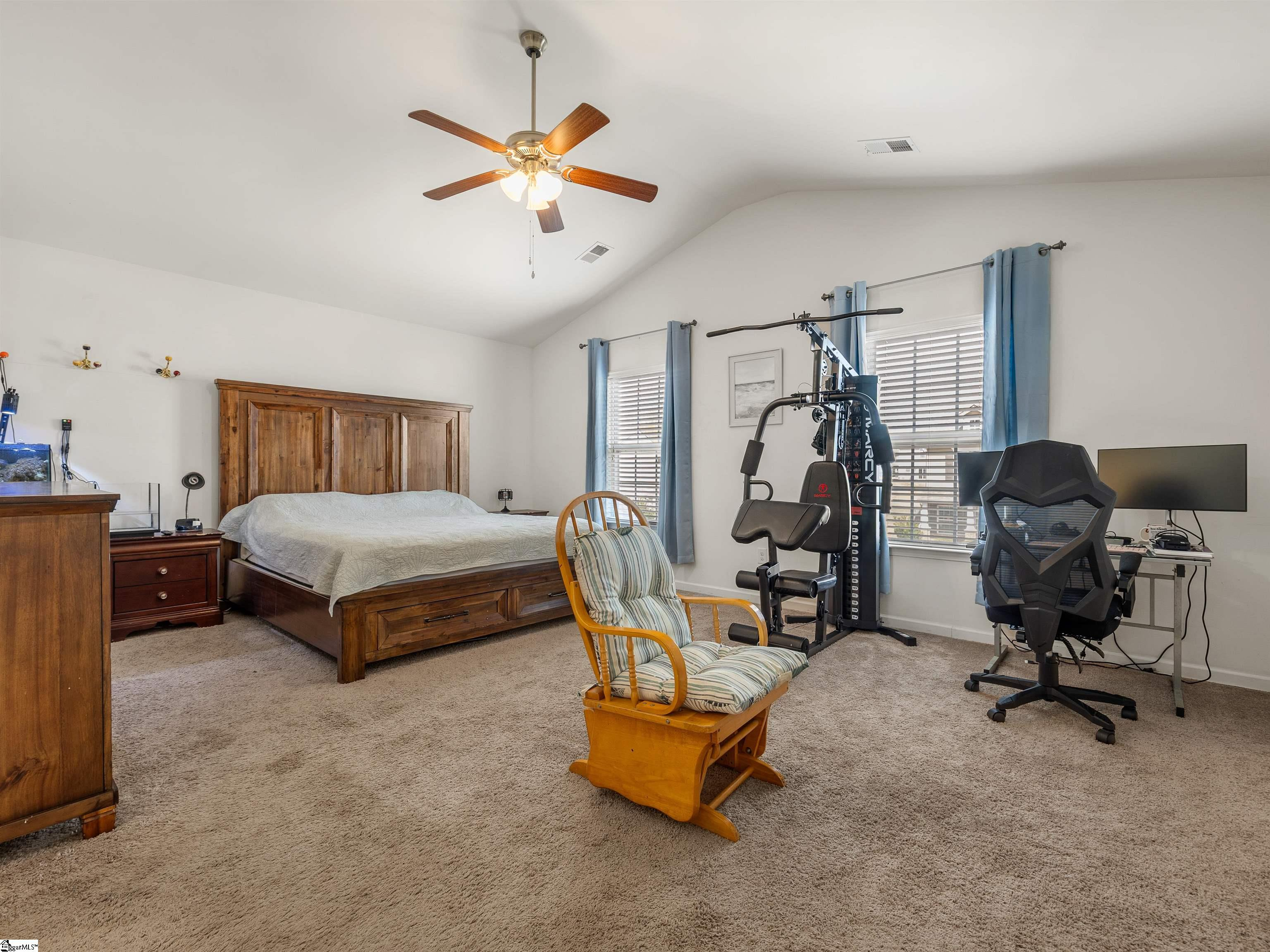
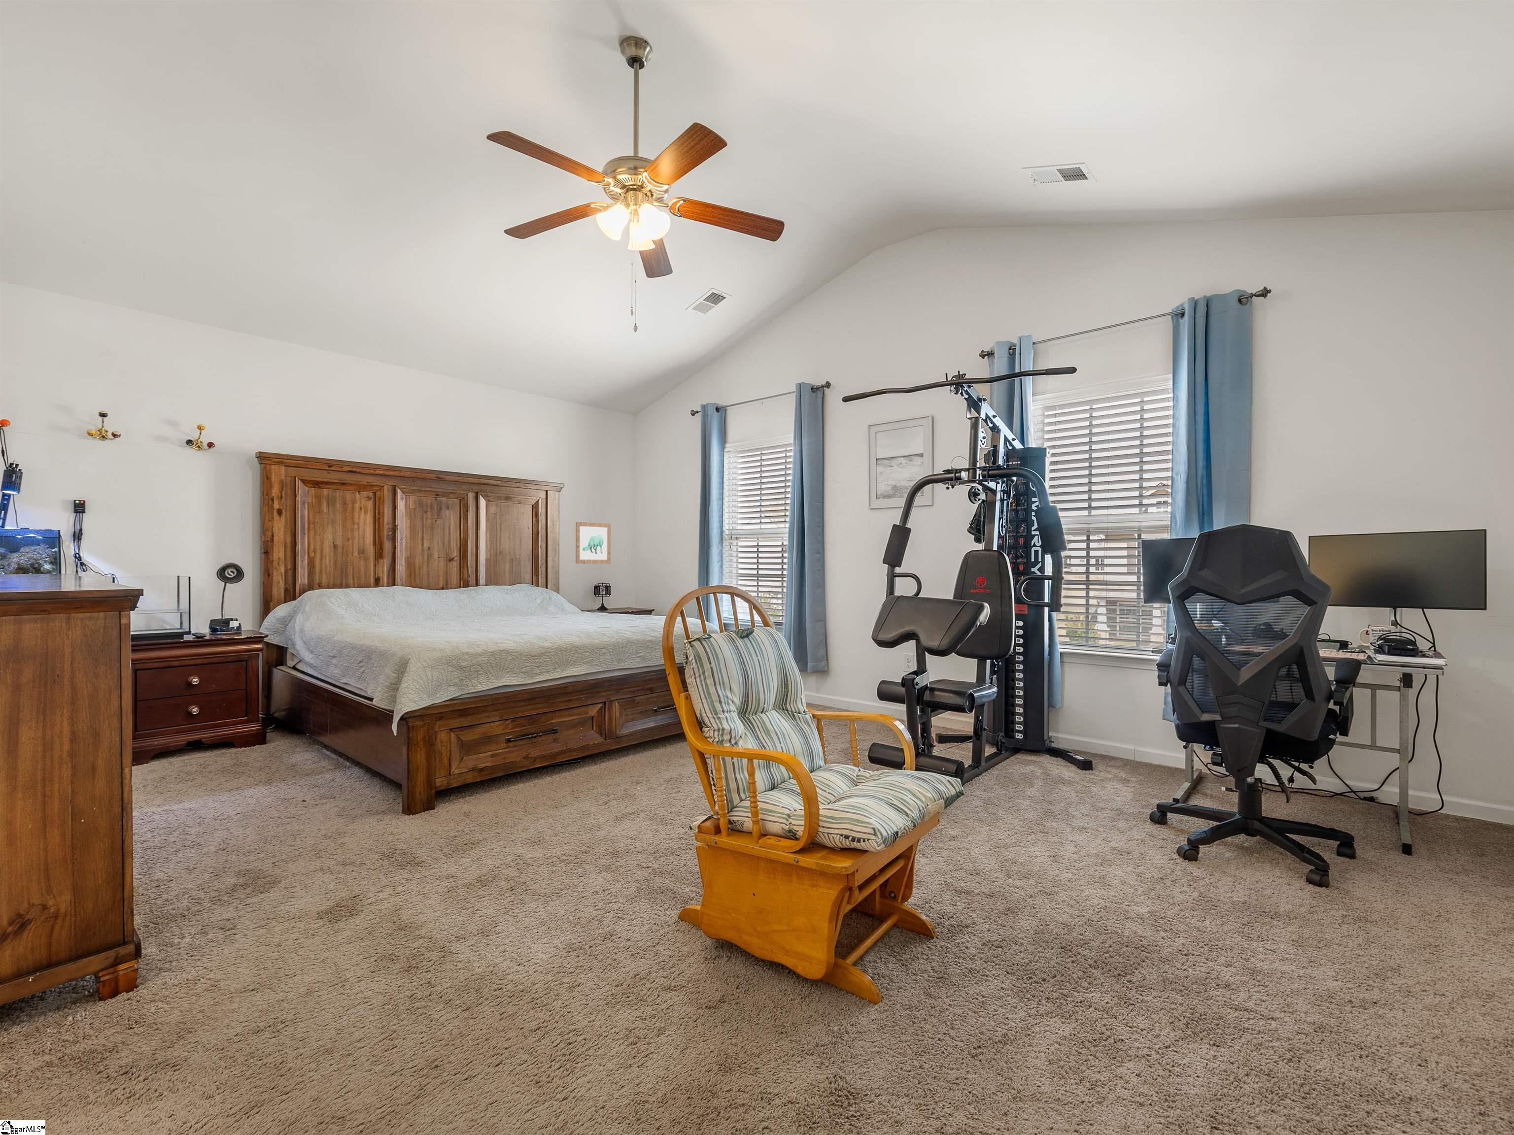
+ wall art (594, 542)
